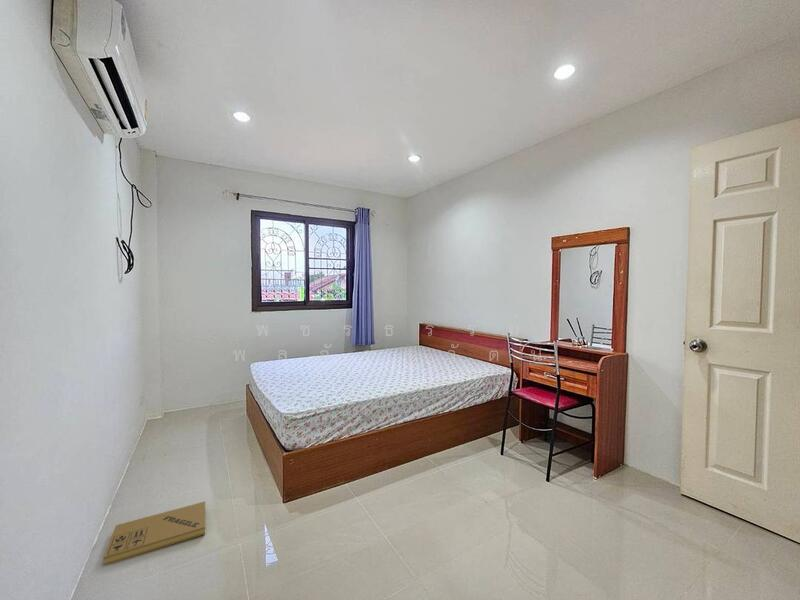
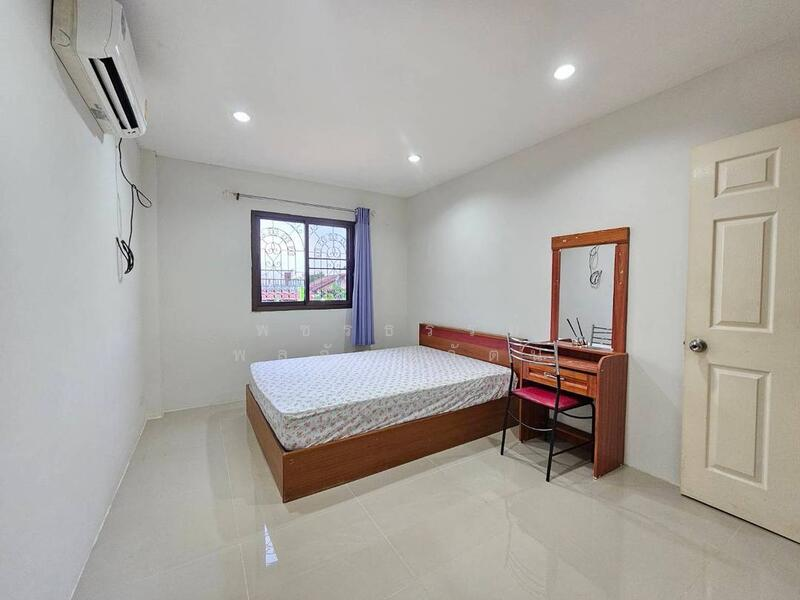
- cardboard box (160, 529)
